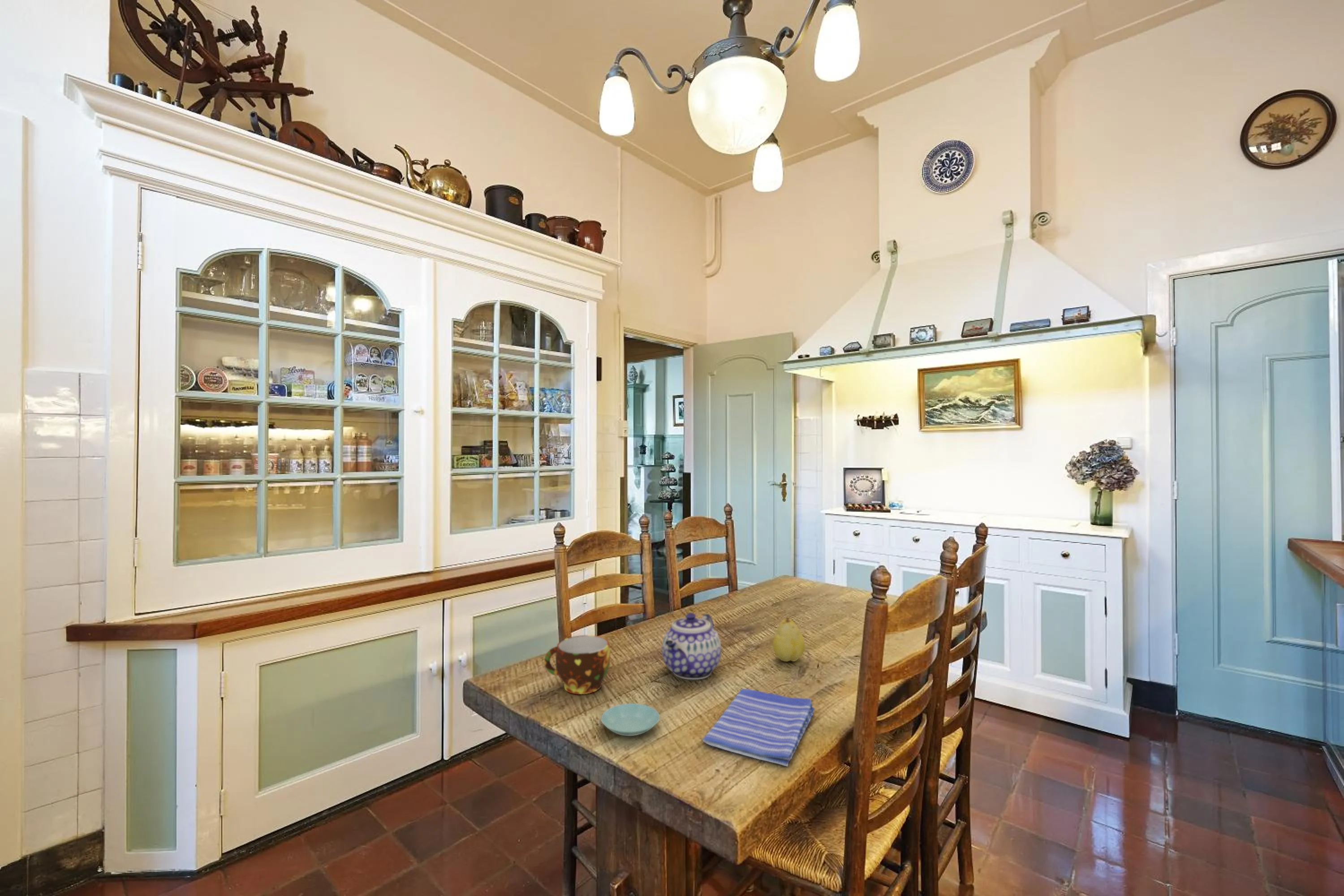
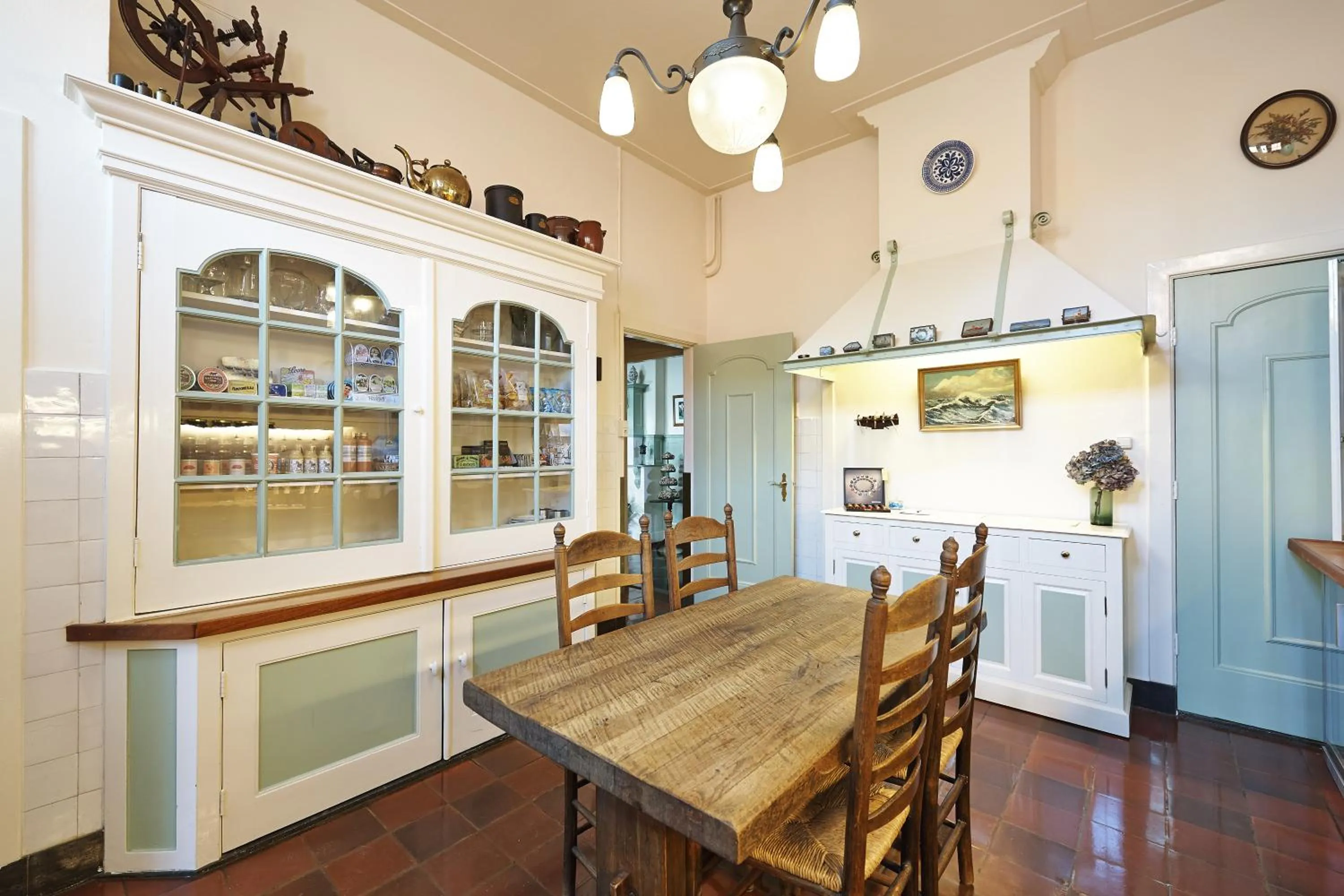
- saucer (630, 722)
- dish towel (762, 720)
- fruit (788, 638)
- teapot (691, 642)
- cup (580, 666)
